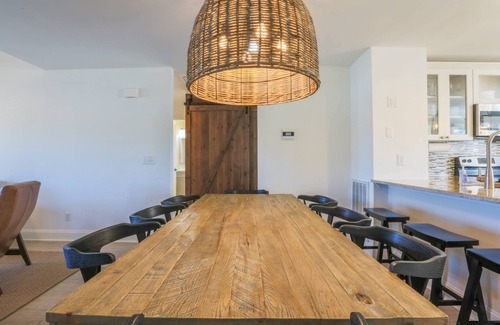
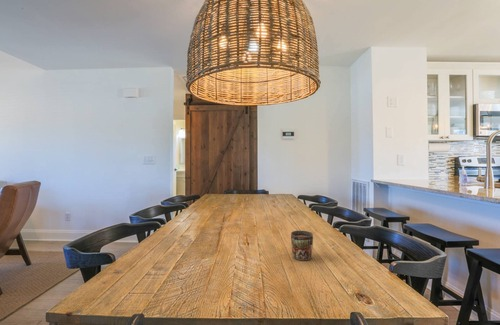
+ mug (302, 243)
